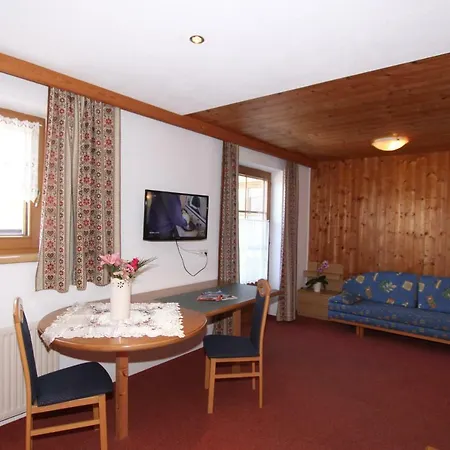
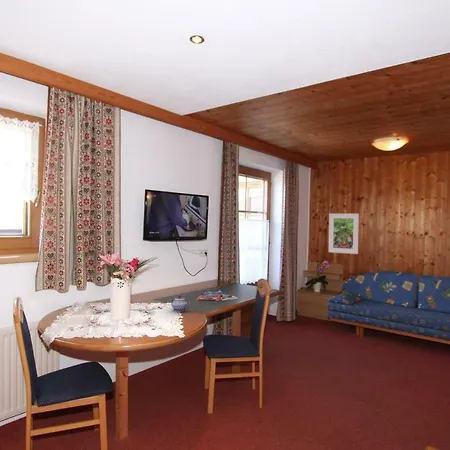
+ teapot (179, 303)
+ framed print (343, 233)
